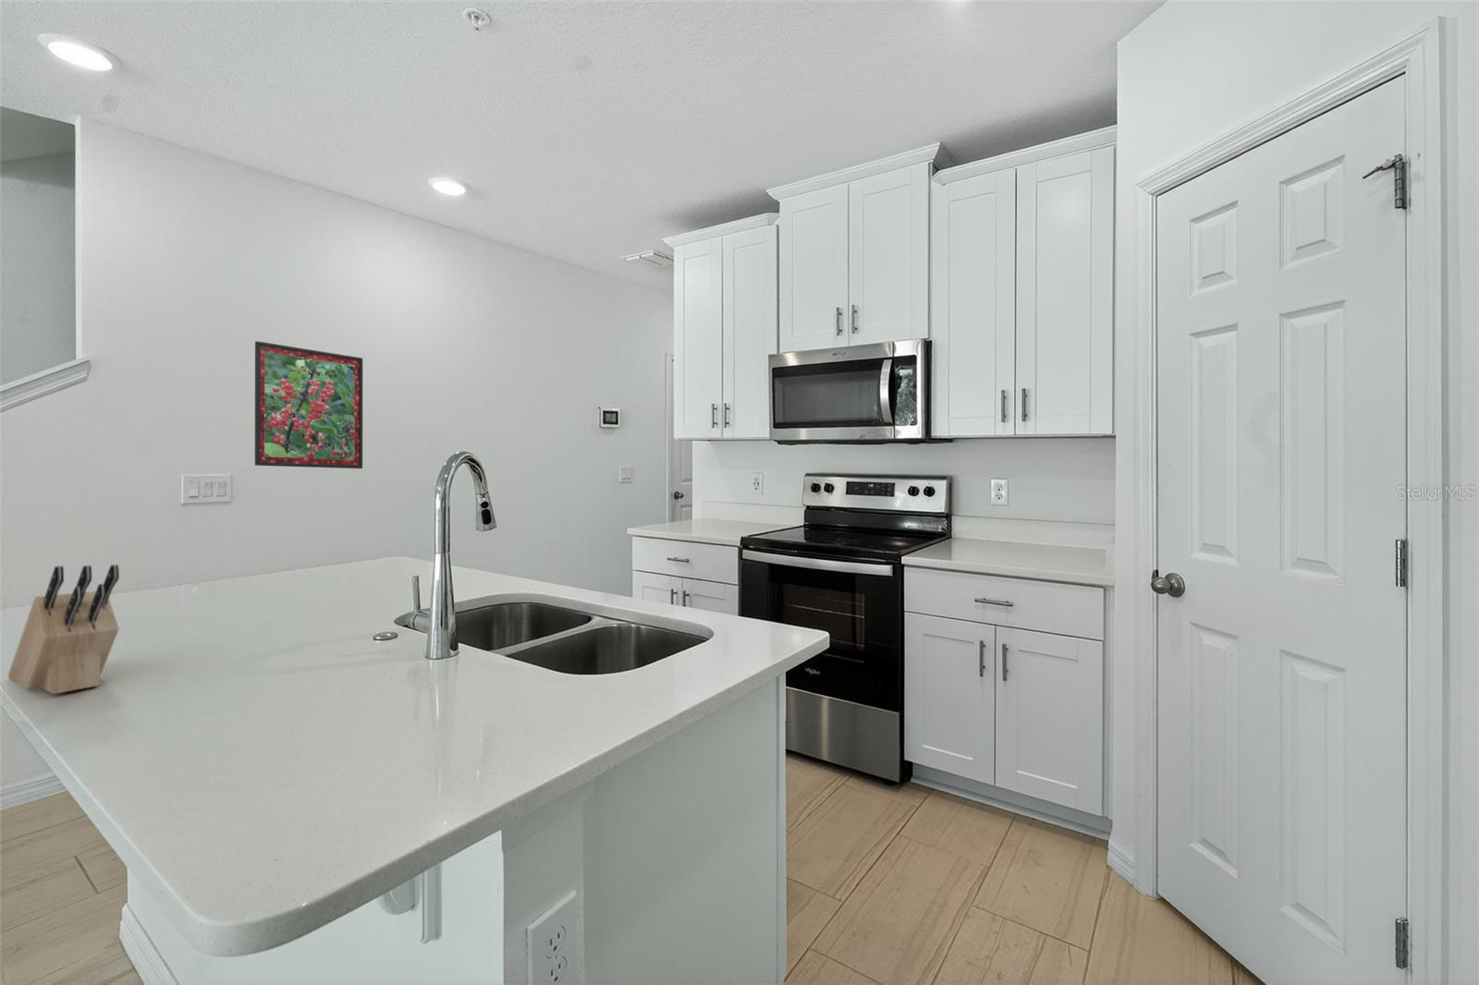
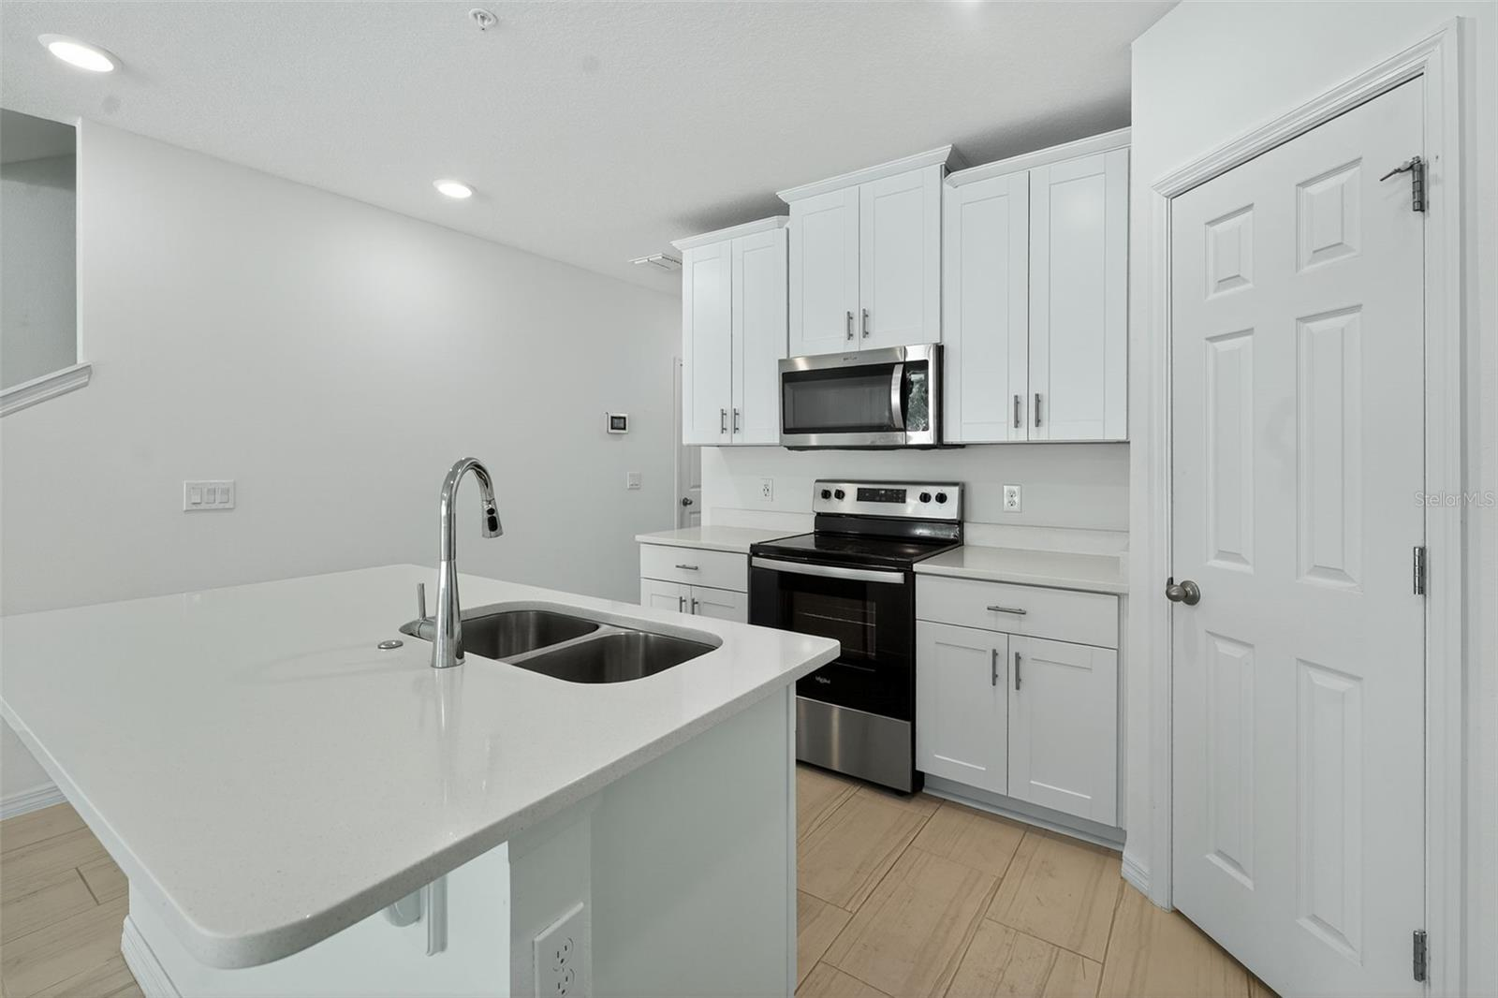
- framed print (311, 409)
- knife block (66, 623)
